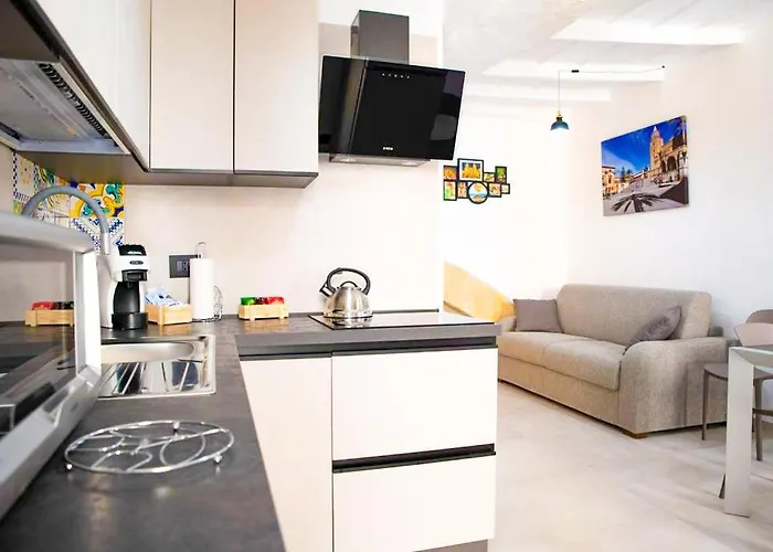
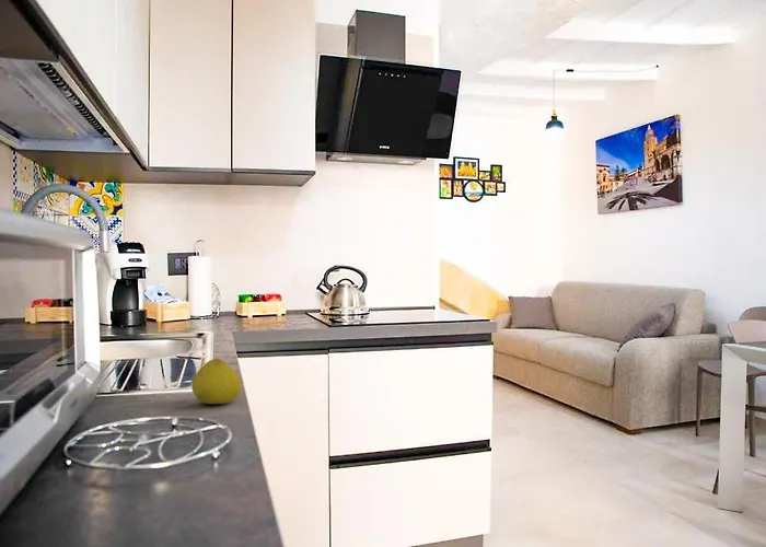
+ lemon (217, 380)
